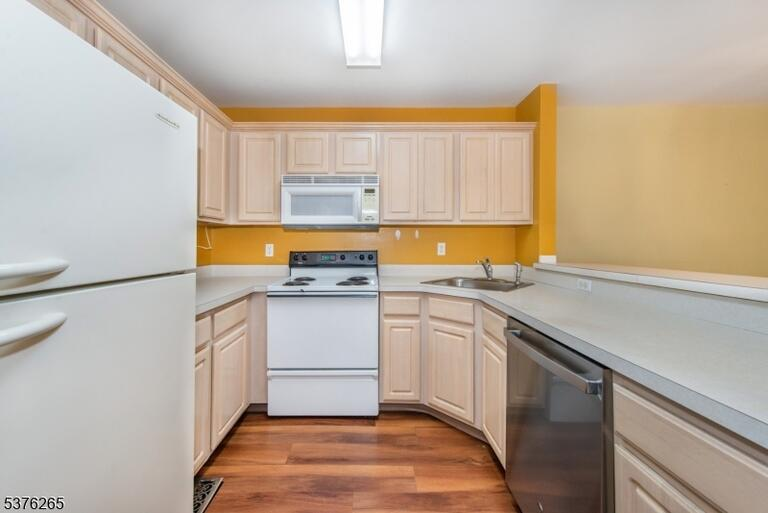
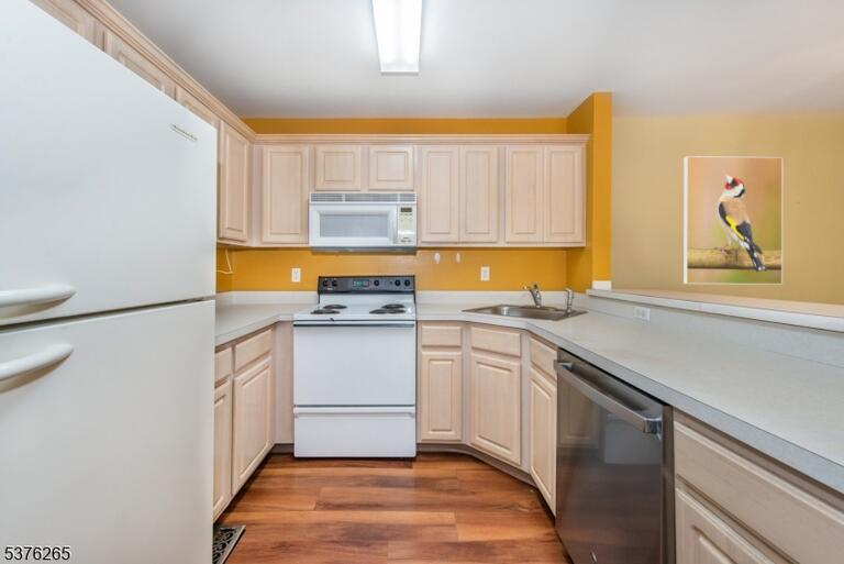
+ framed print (733, 220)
